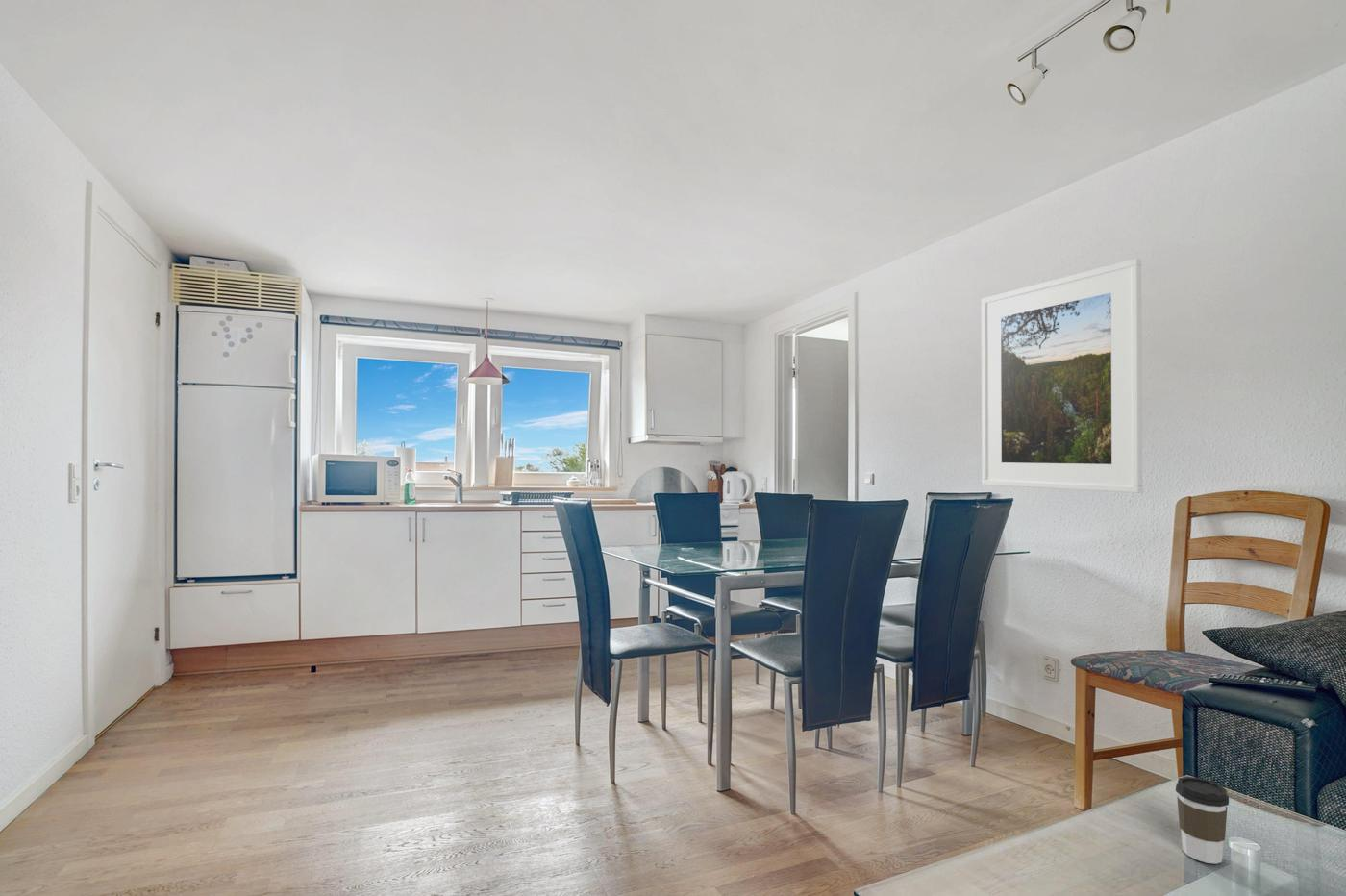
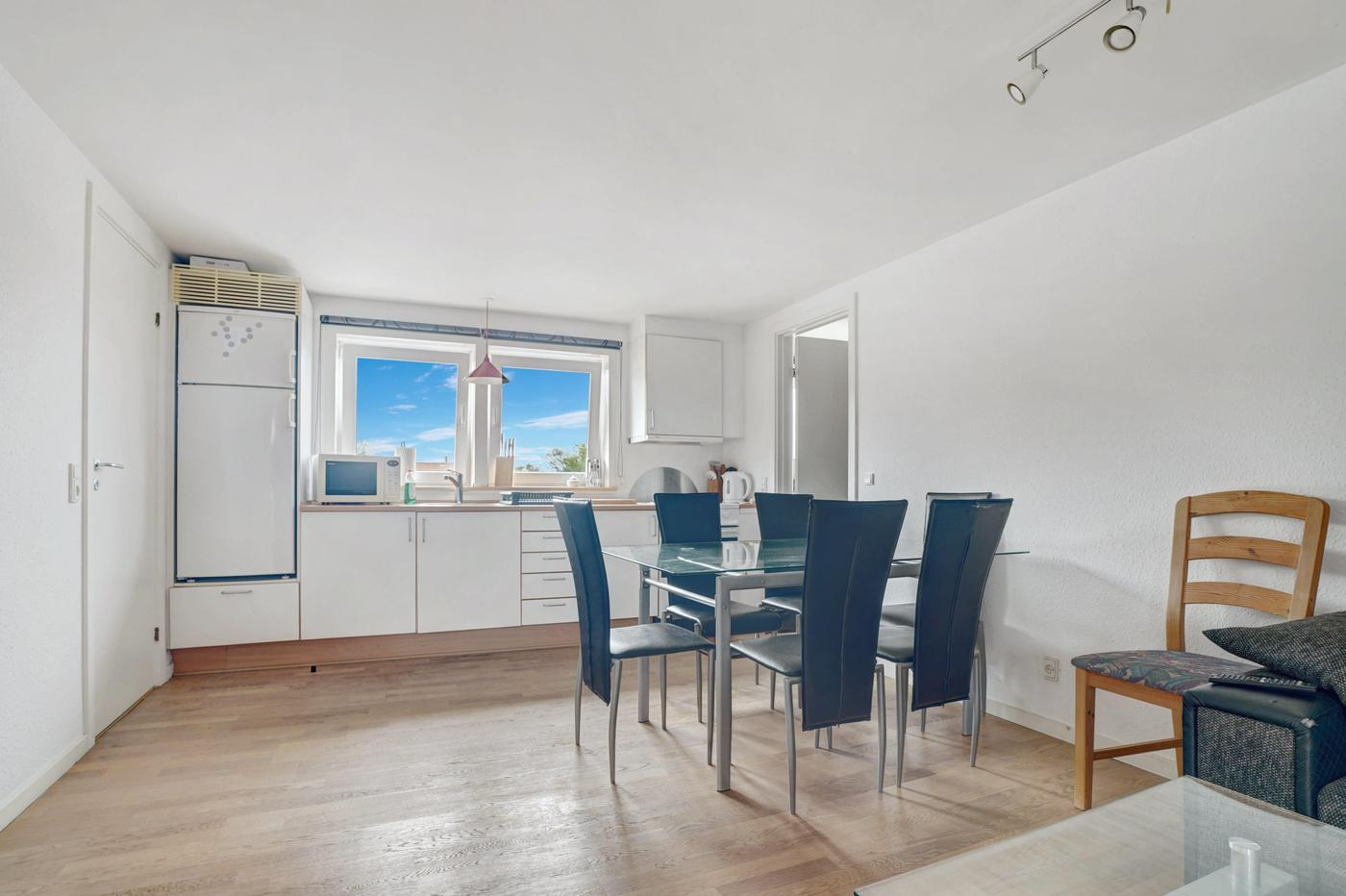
- coffee cup (1202, 820)
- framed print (1052, 385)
